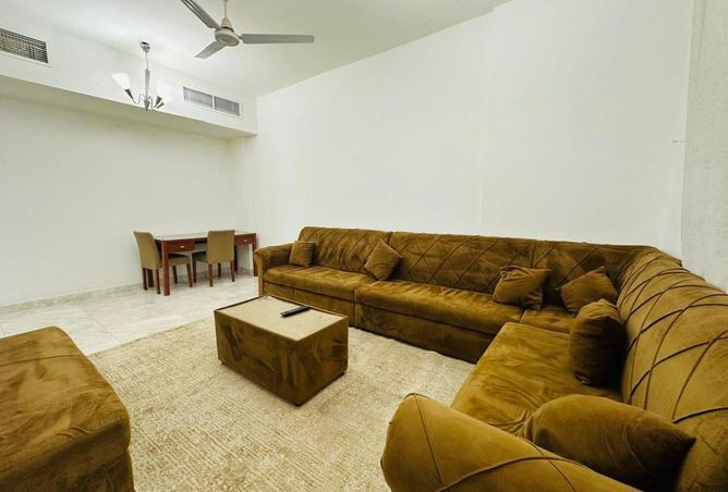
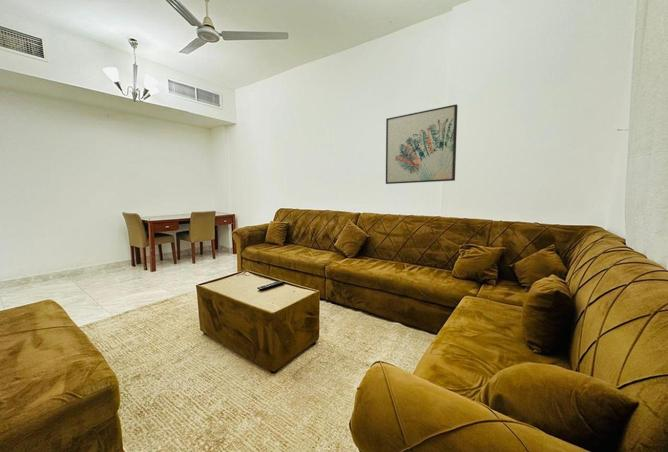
+ wall art (418, 147)
